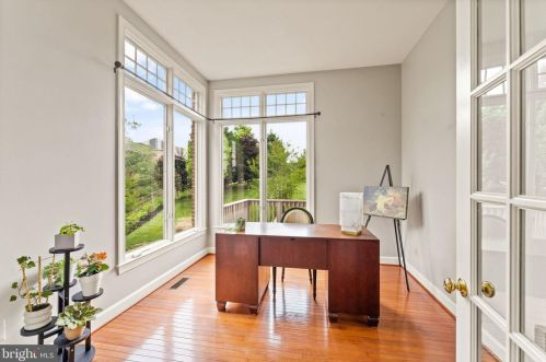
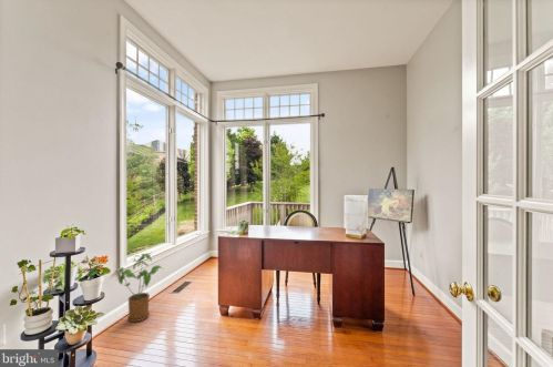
+ house plant (142, 286)
